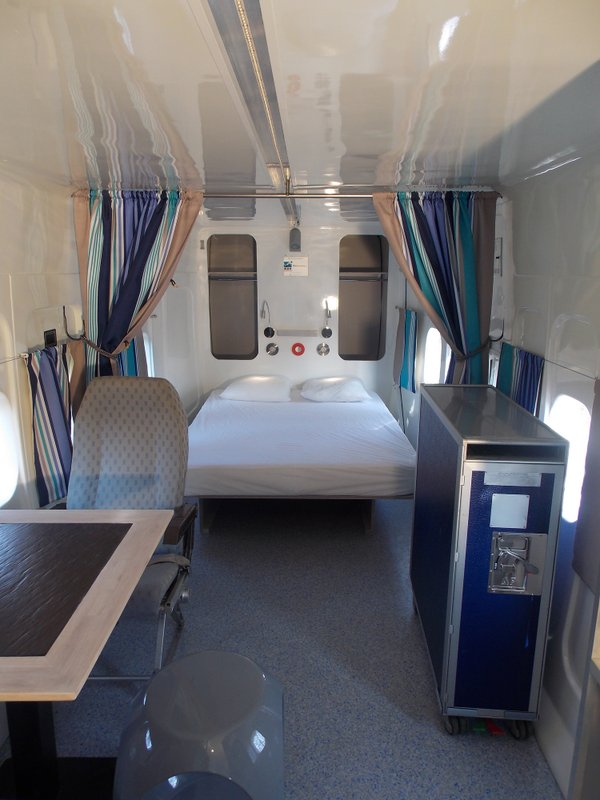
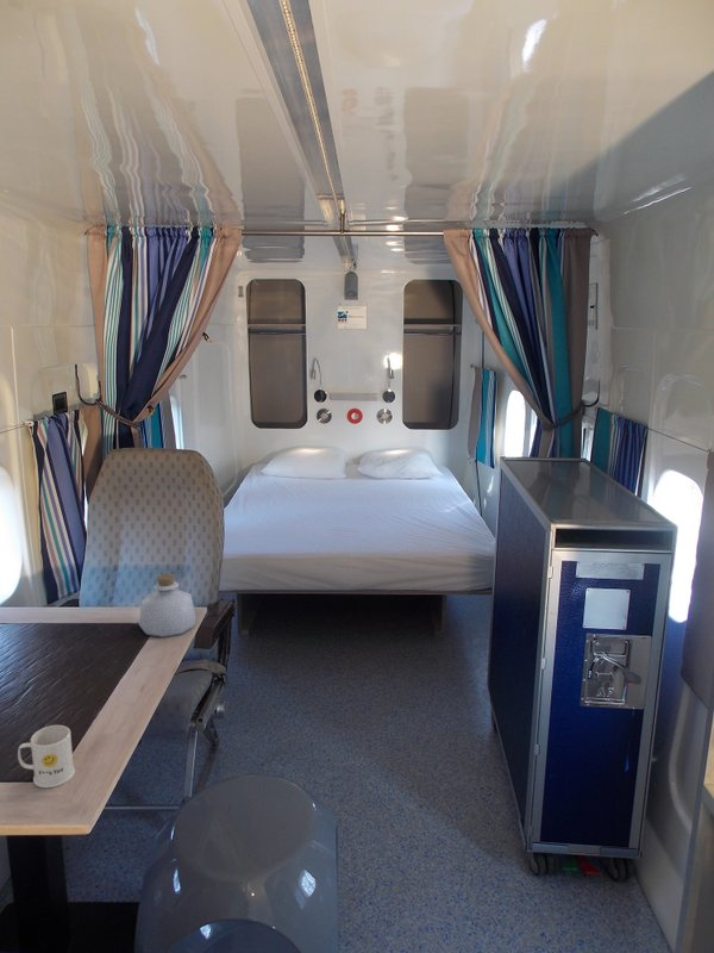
+ mug (45, 756)
+ bottle (167, 600)
